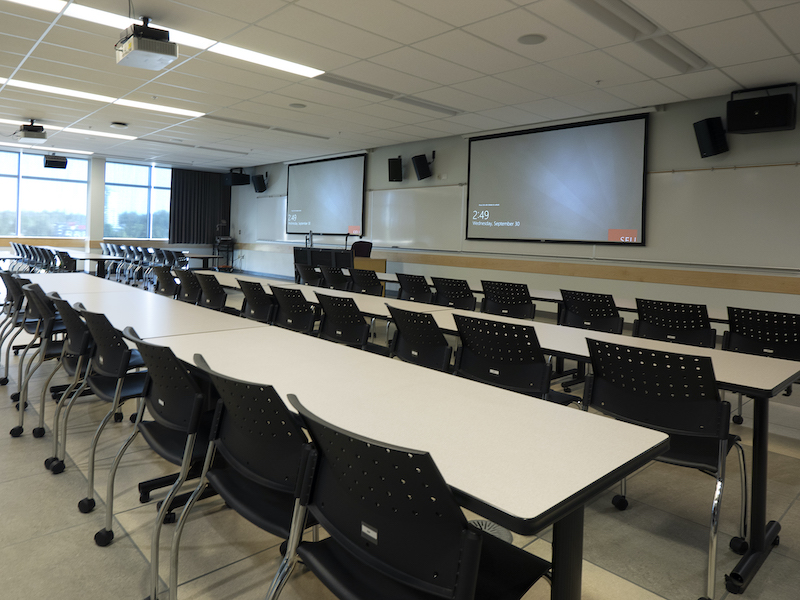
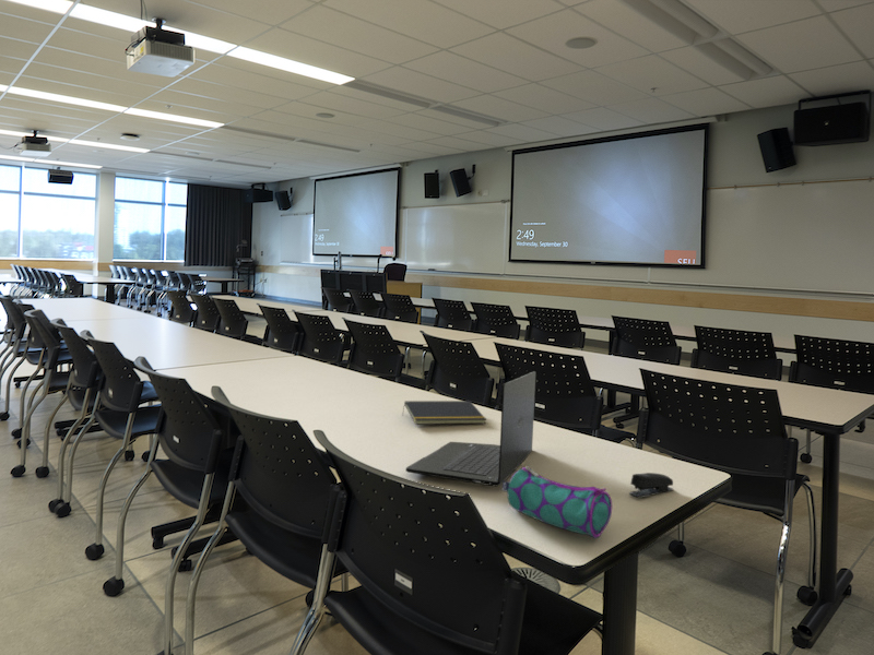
+ stapler (652, 481)
+ notepad (444, 412)
+ laptop (475, 443)
+ pencil case (556, 499)
